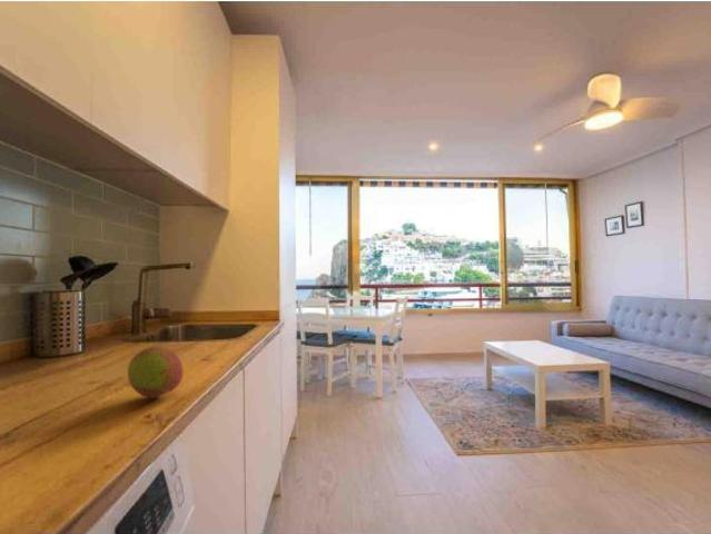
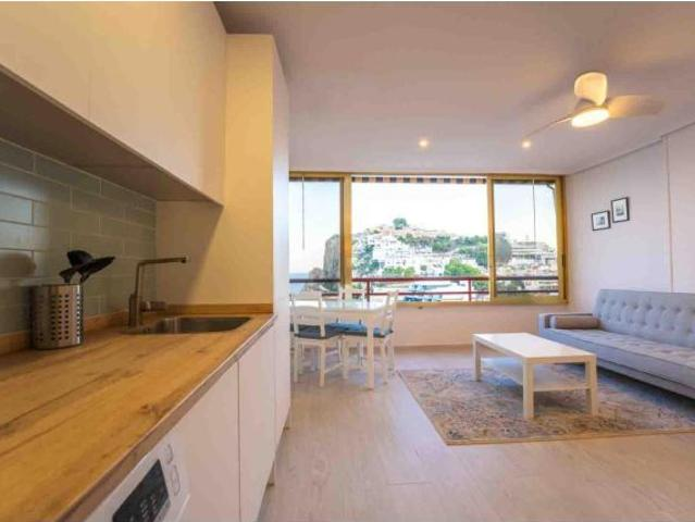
- fruit (156, 372)
